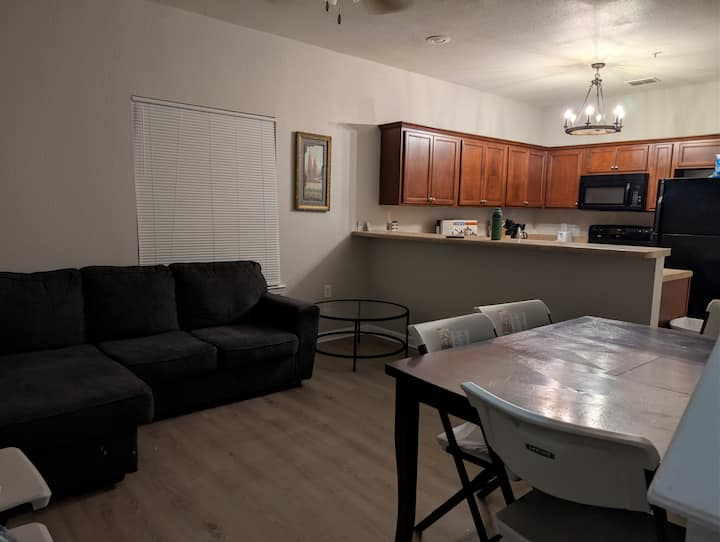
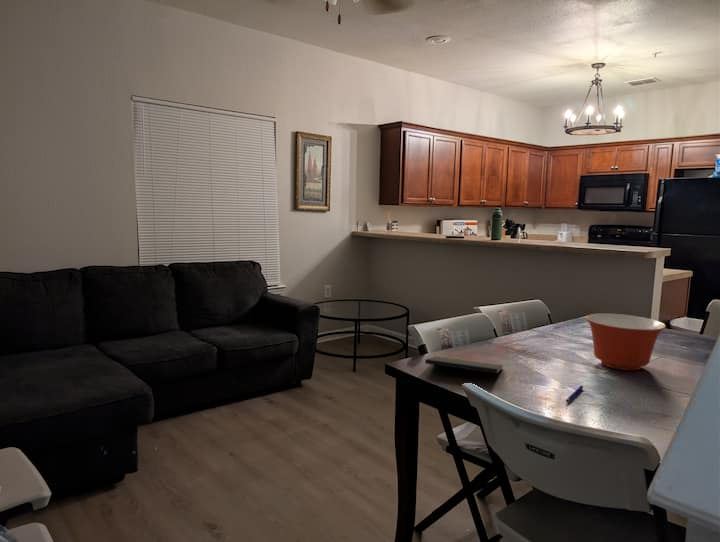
+ mixing bowl (622, 342)
+ notepad (464, 364)
+ pen (574, 393)
